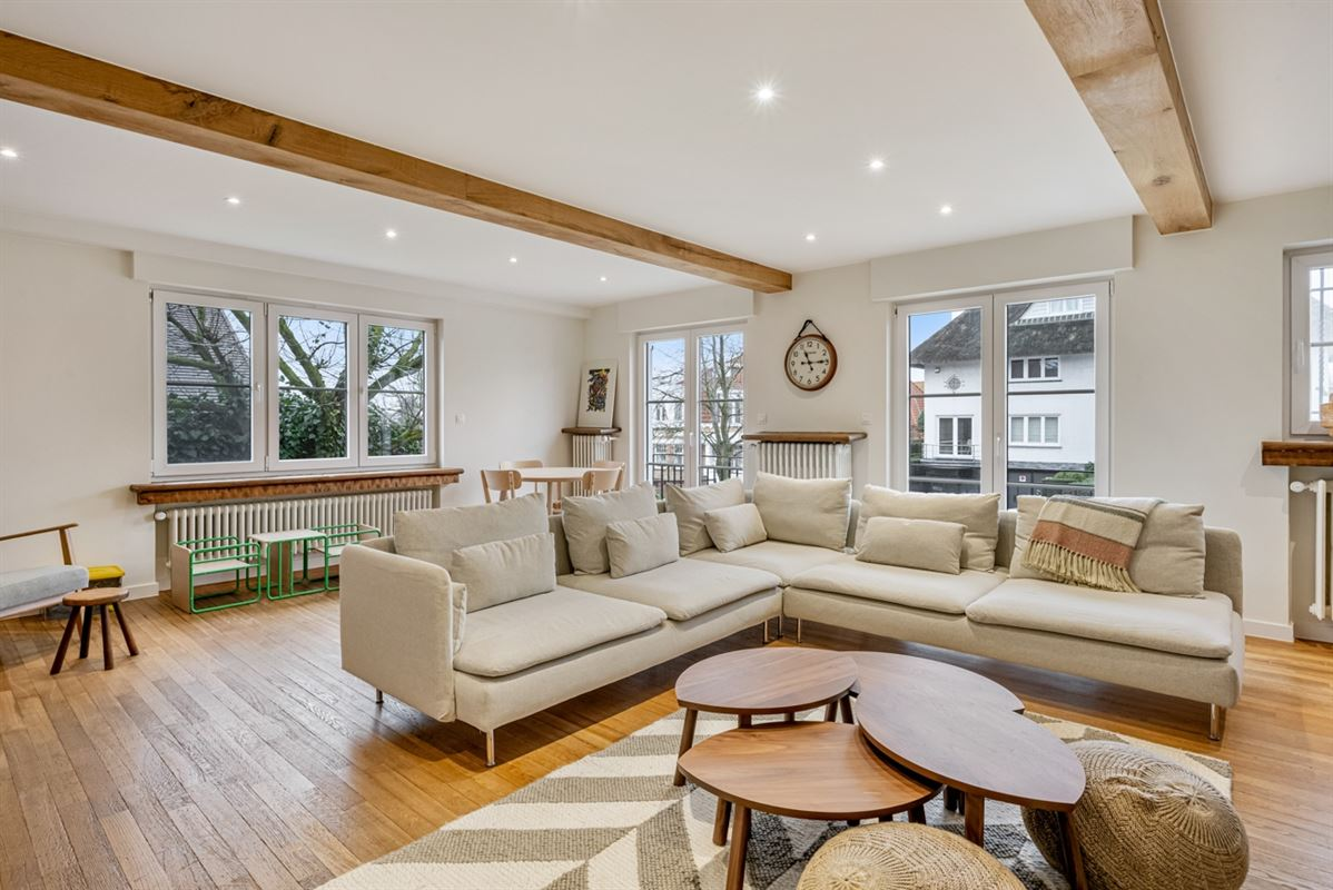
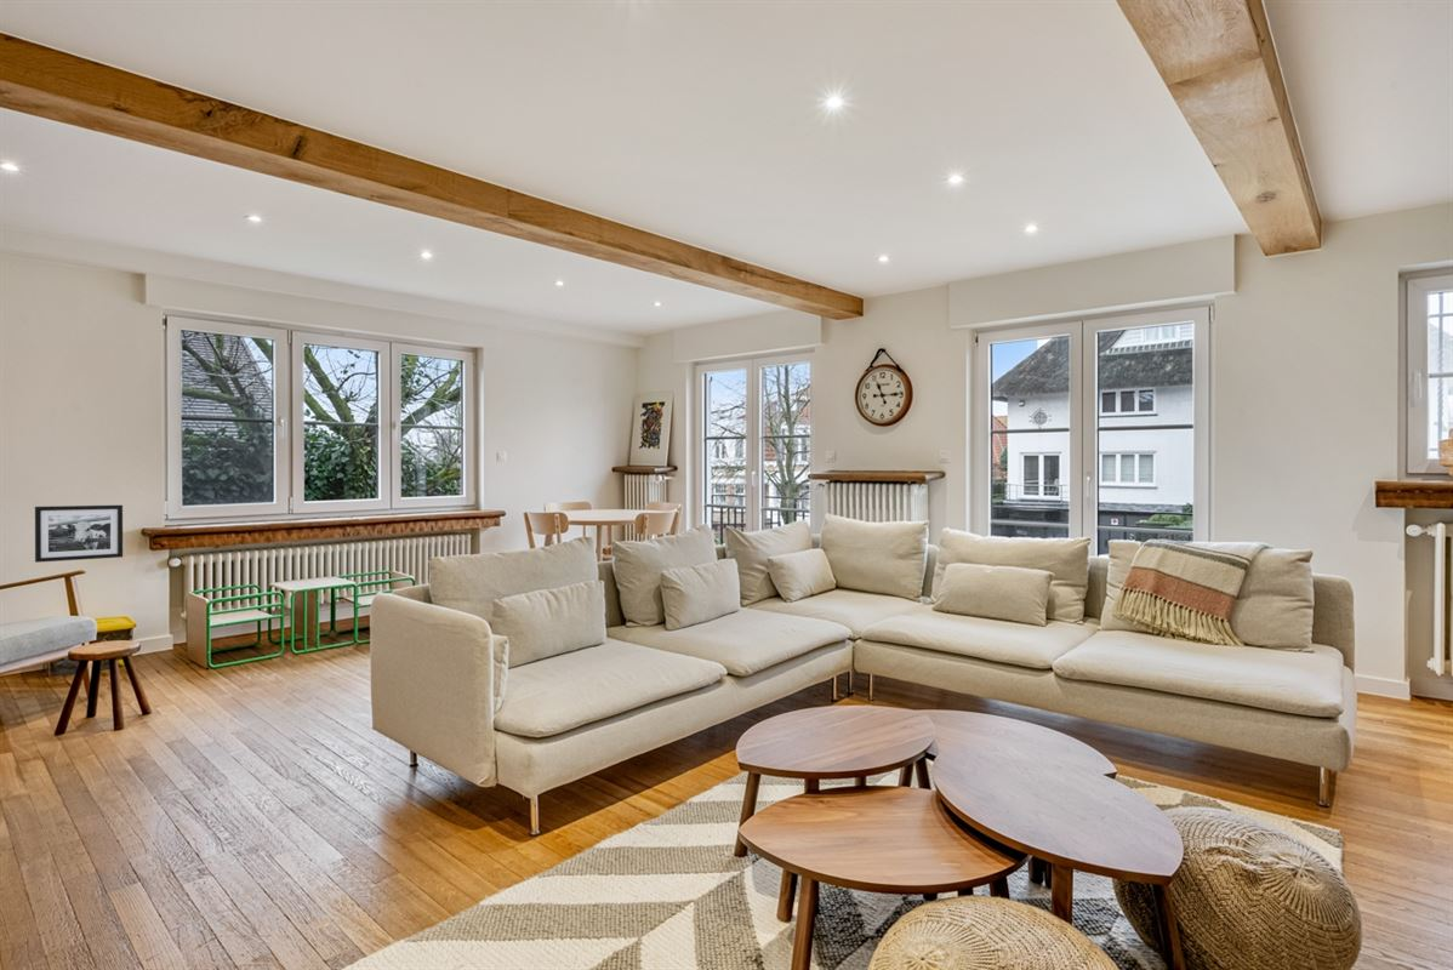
+ picture frame (80, 532)
